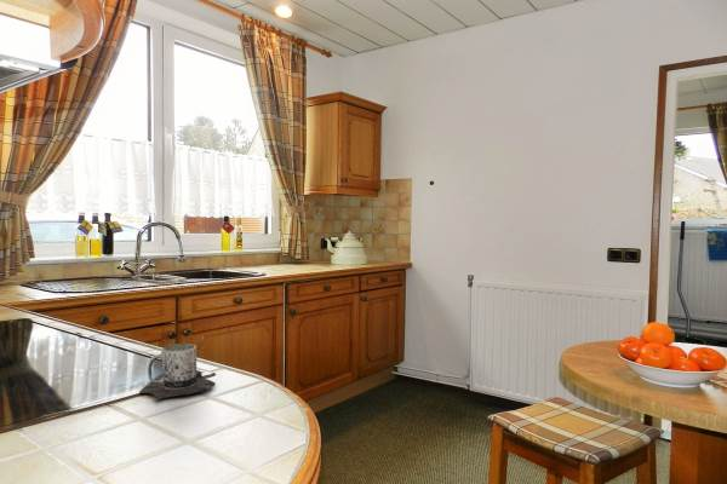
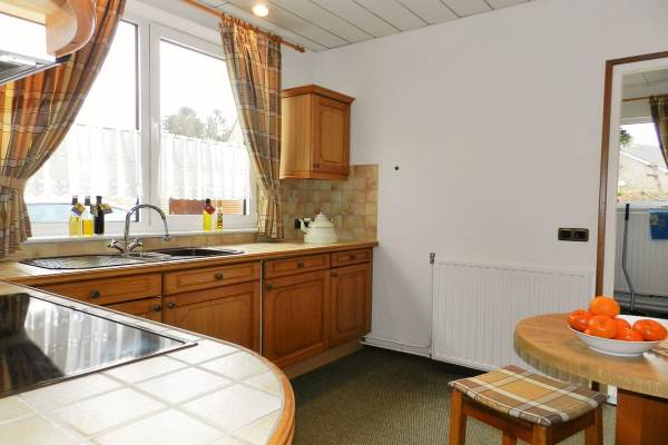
- mug (174, 367)
